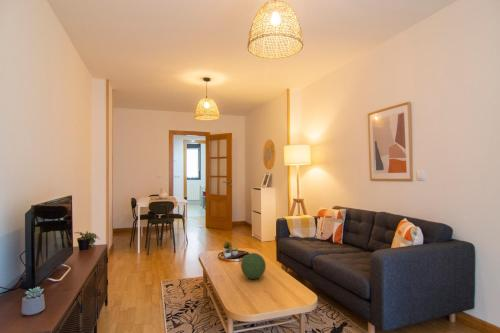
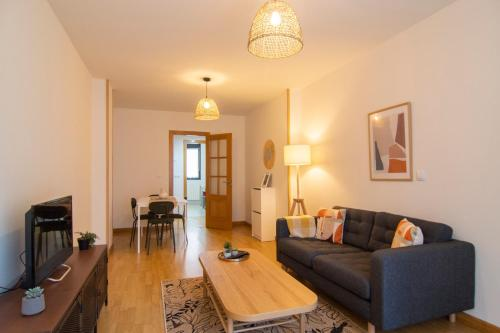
- decorative orb (253, 265)
